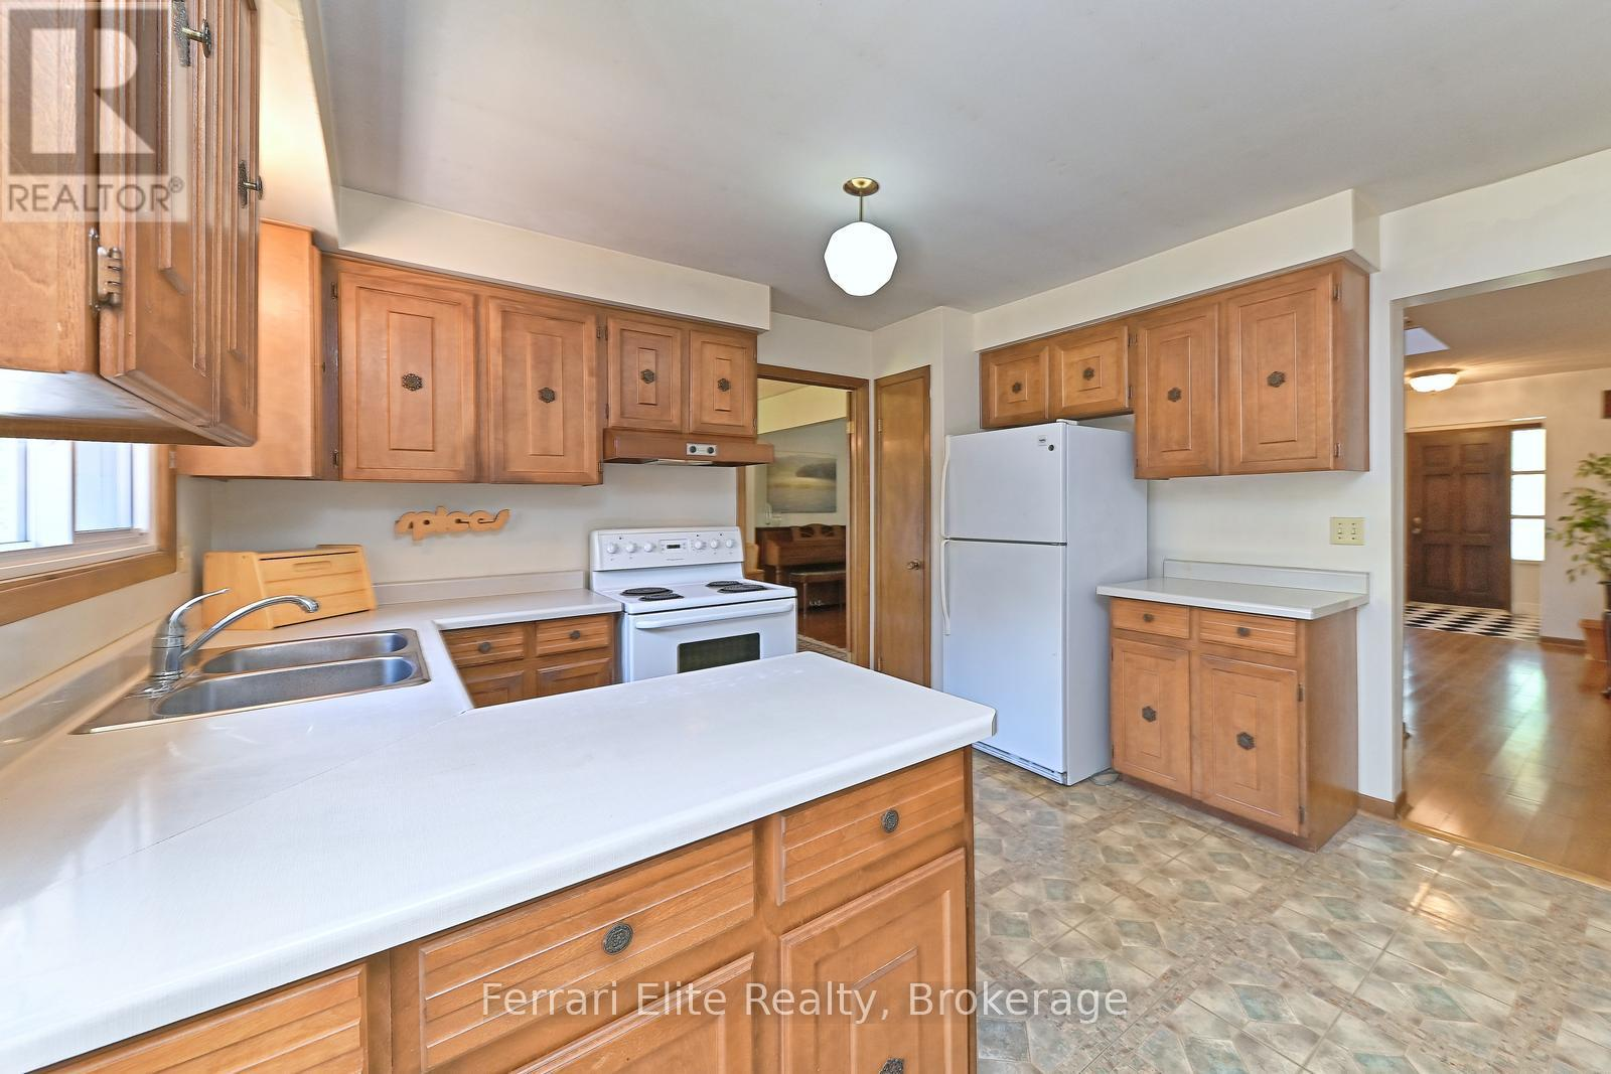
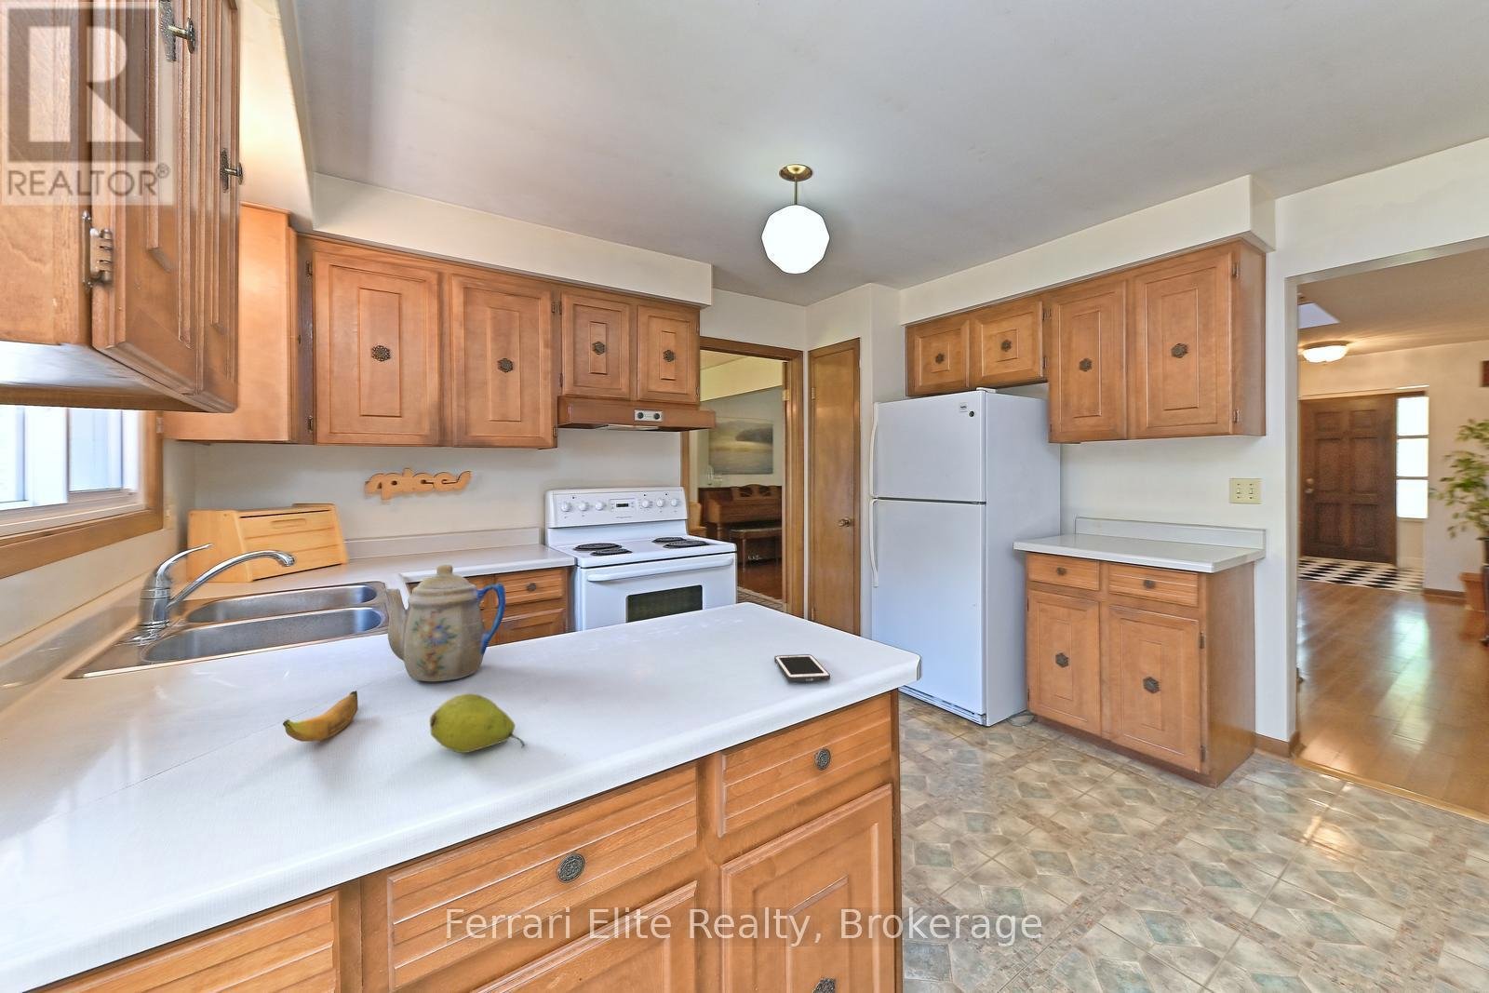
+ teapot (445, 618)
+ banana (322, 717)
+ fruit (480, 721)
+ cell phone (800, 667)
